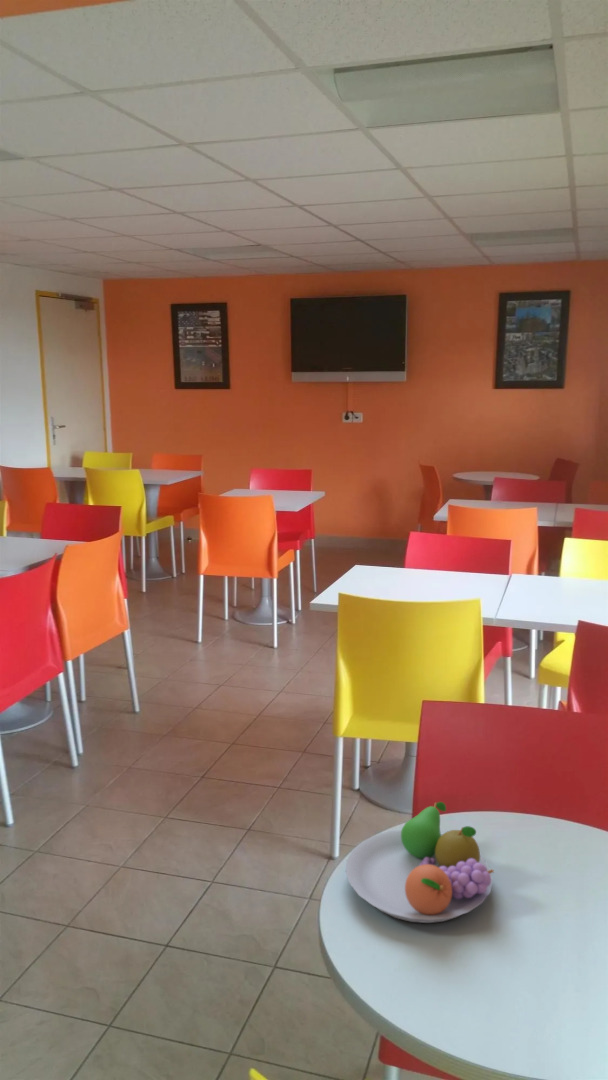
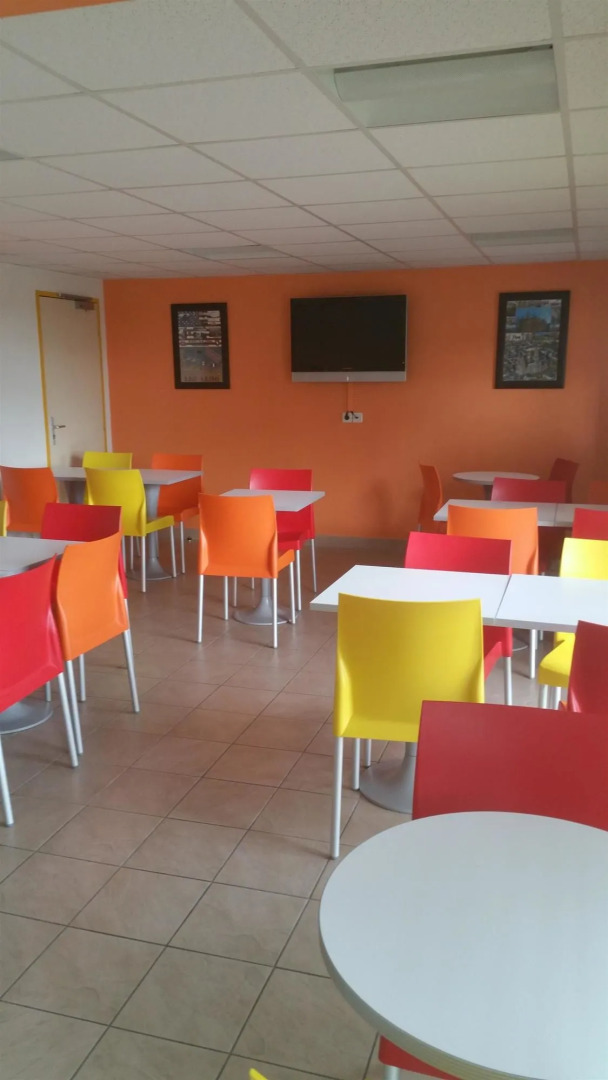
- fruit bowl (422, 855)
